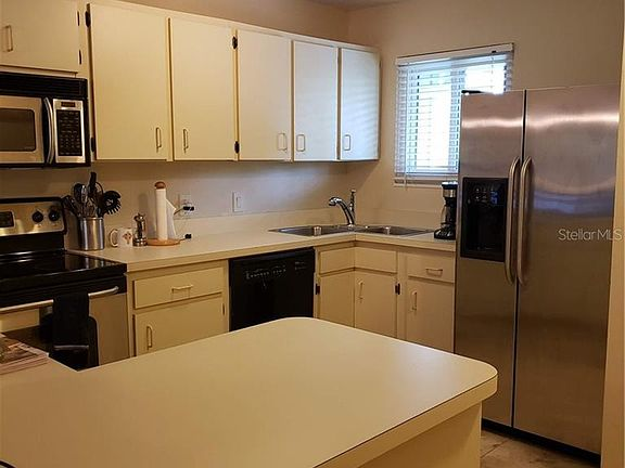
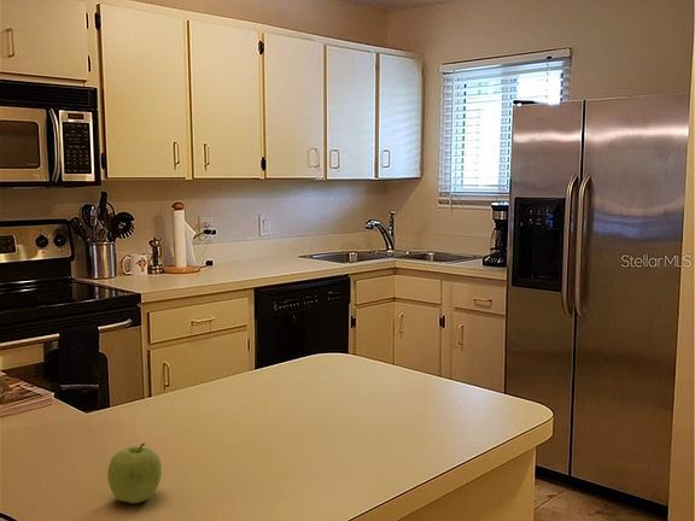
+ fruit (134, 472)
